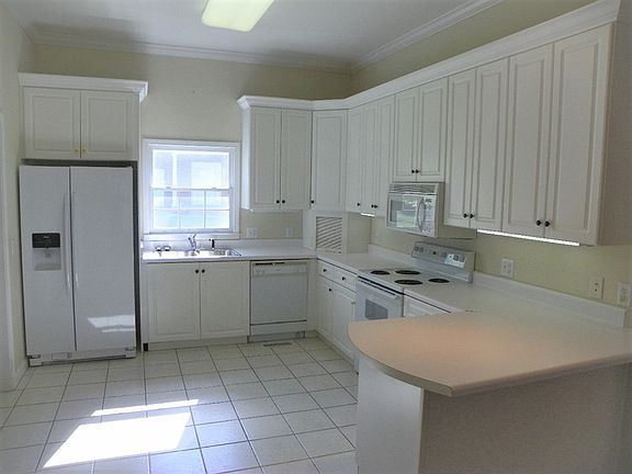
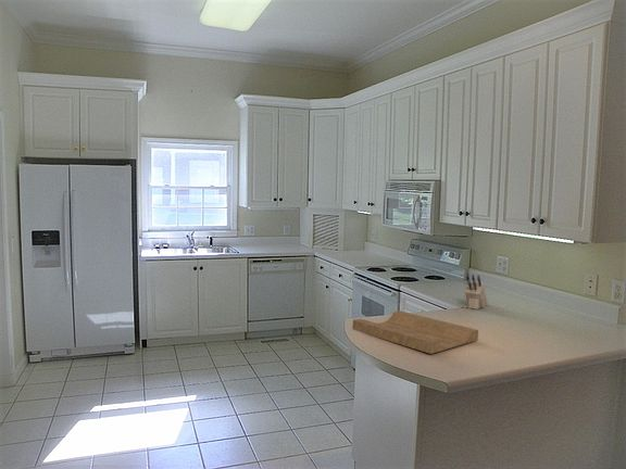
+ knife block (476, 289)
+ cutting board (413, 329)
